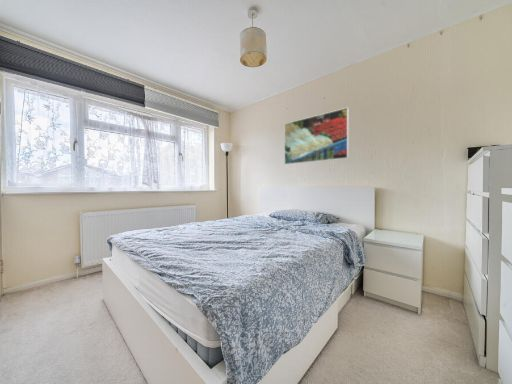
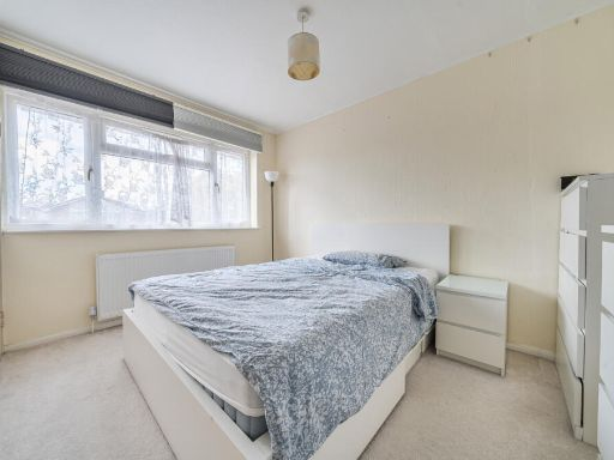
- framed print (313, 139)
